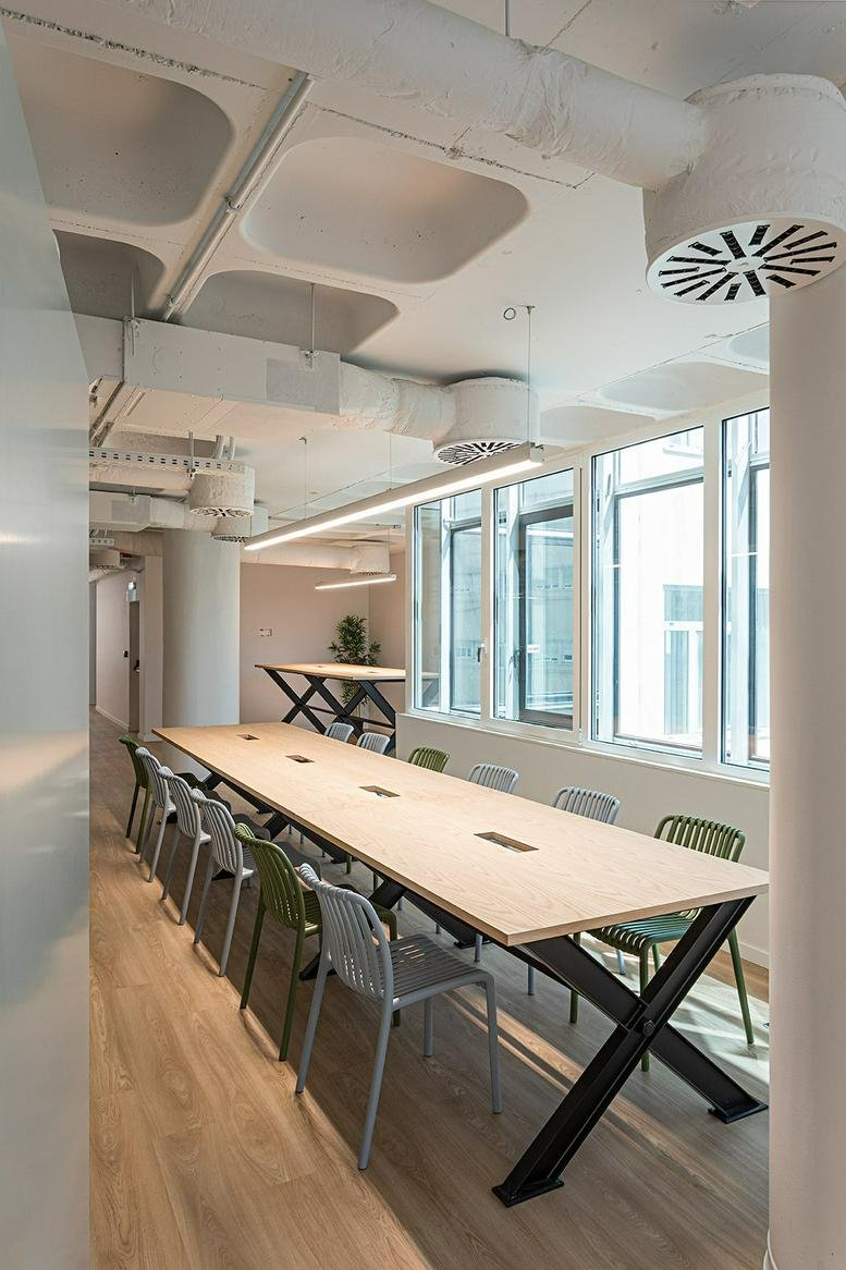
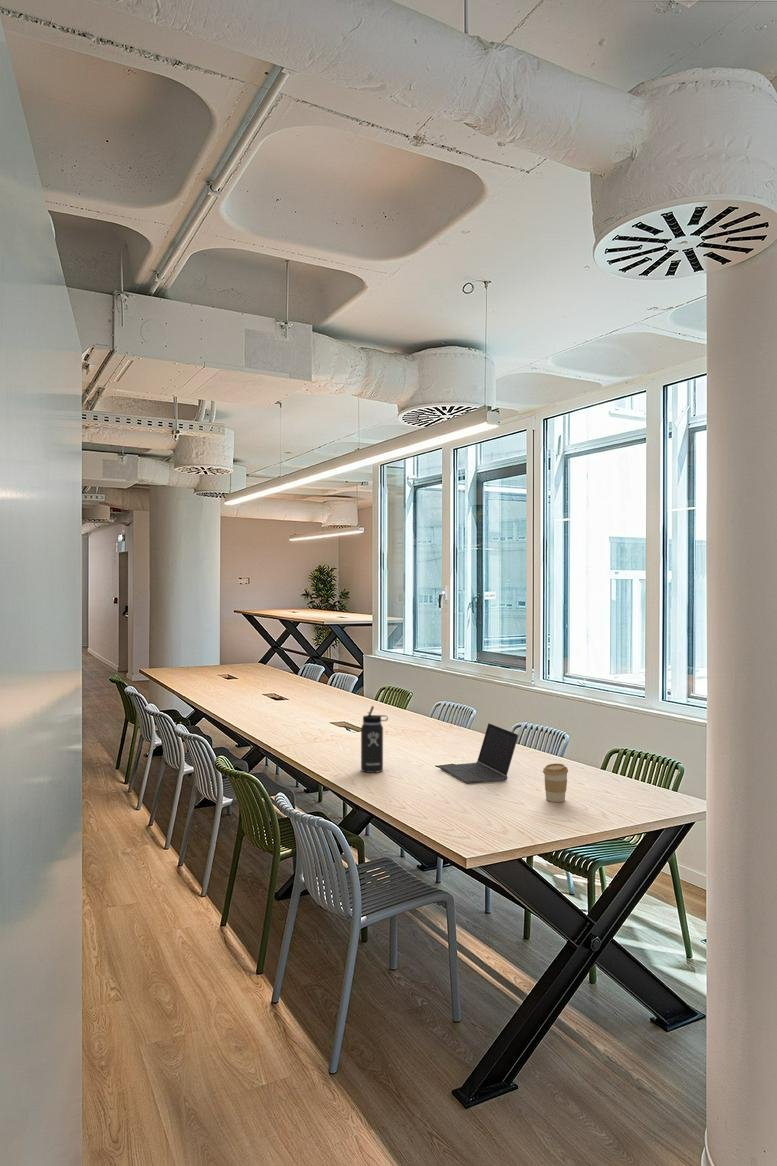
+ laptop computer (480, 752)
+ thermos bottle (374, 738)
+ coffee cup (555, 782)
